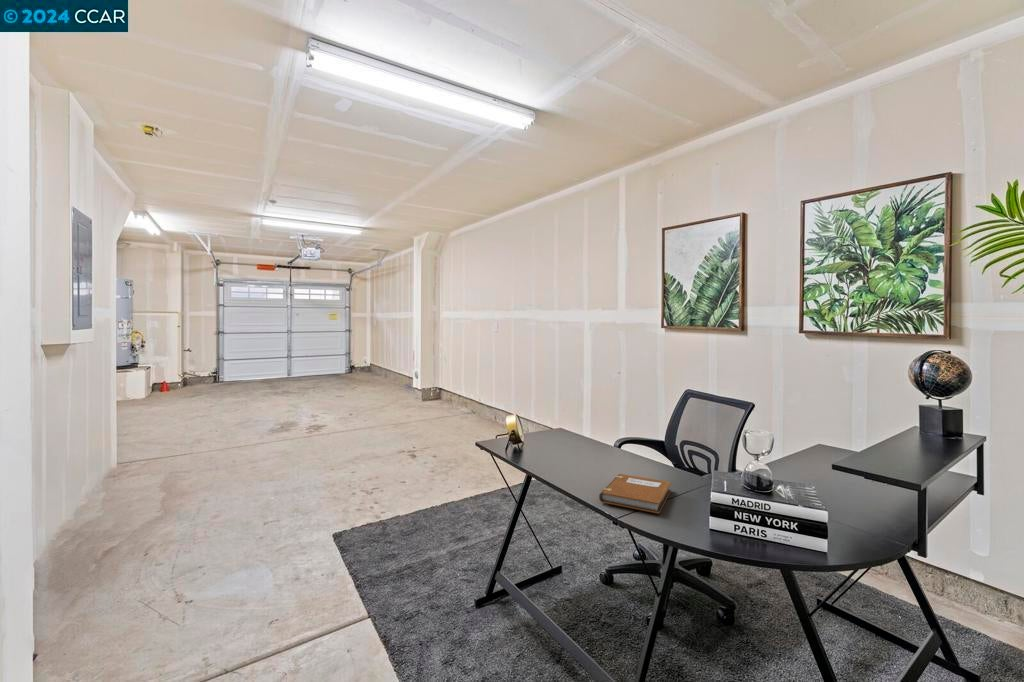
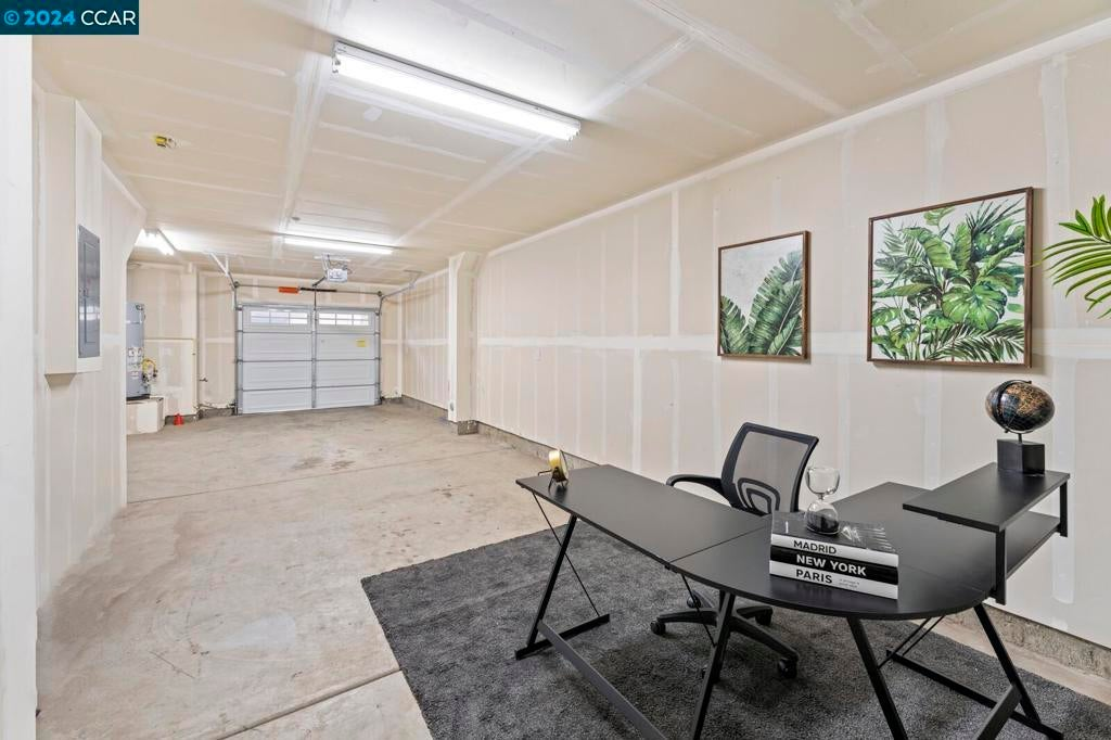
- notebook (636, 490)
